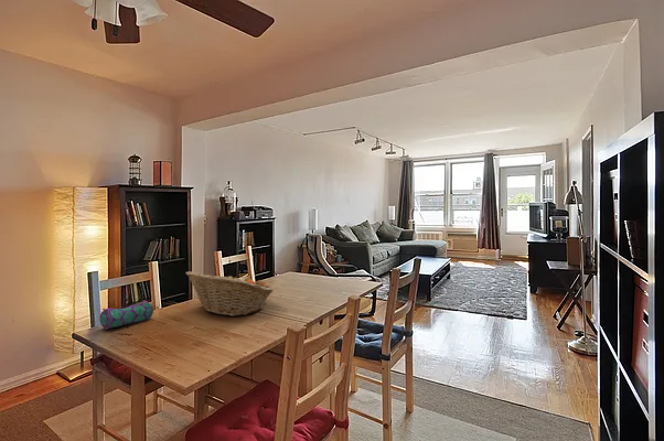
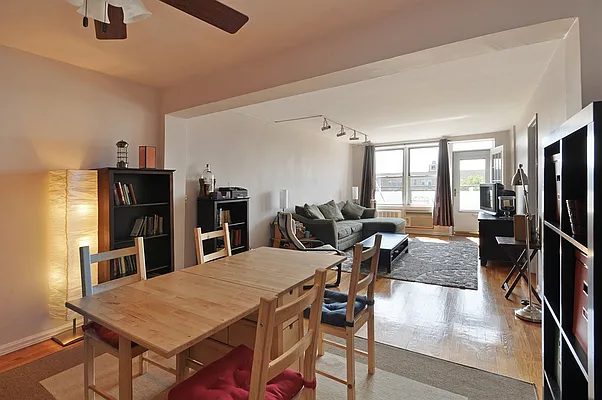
- pencil case (127, 313)
- fruit basket (229, 289)
